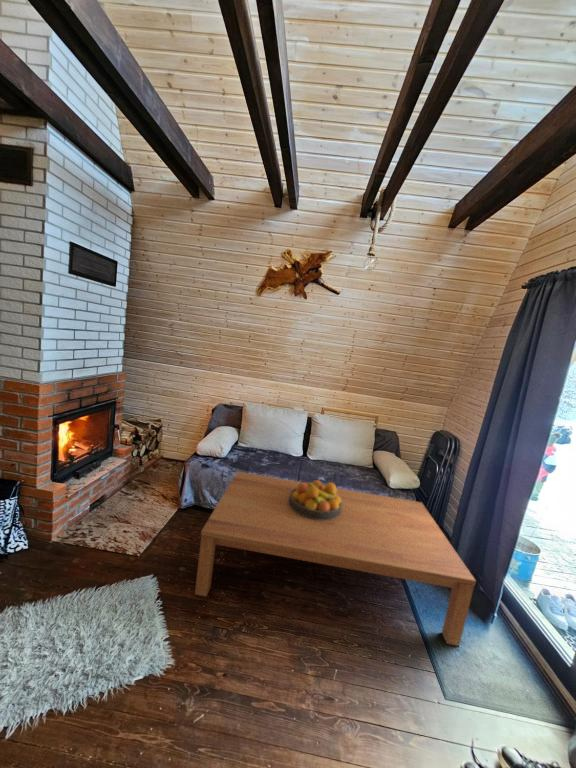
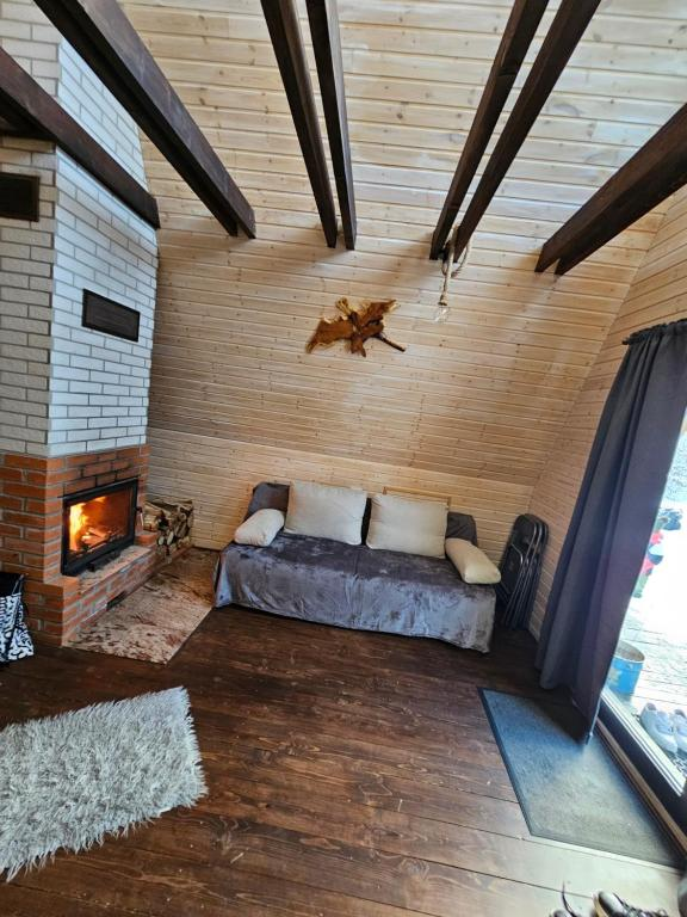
- coffee table (326, 541)
- fruit bowl (316, 494)
